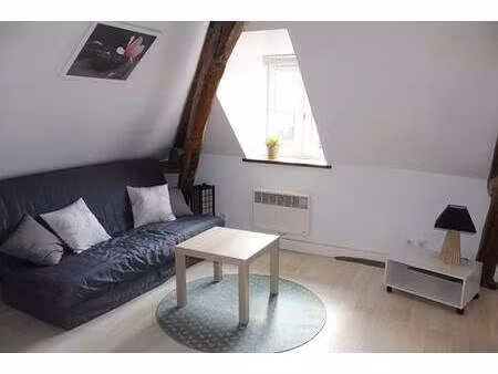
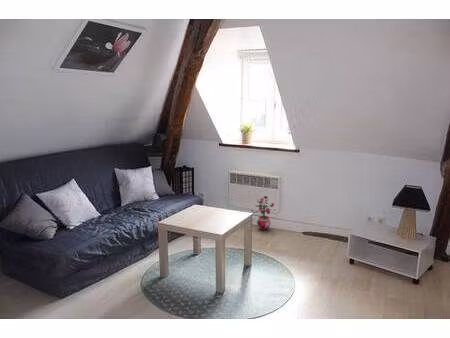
+ potted plant (263, 212)
